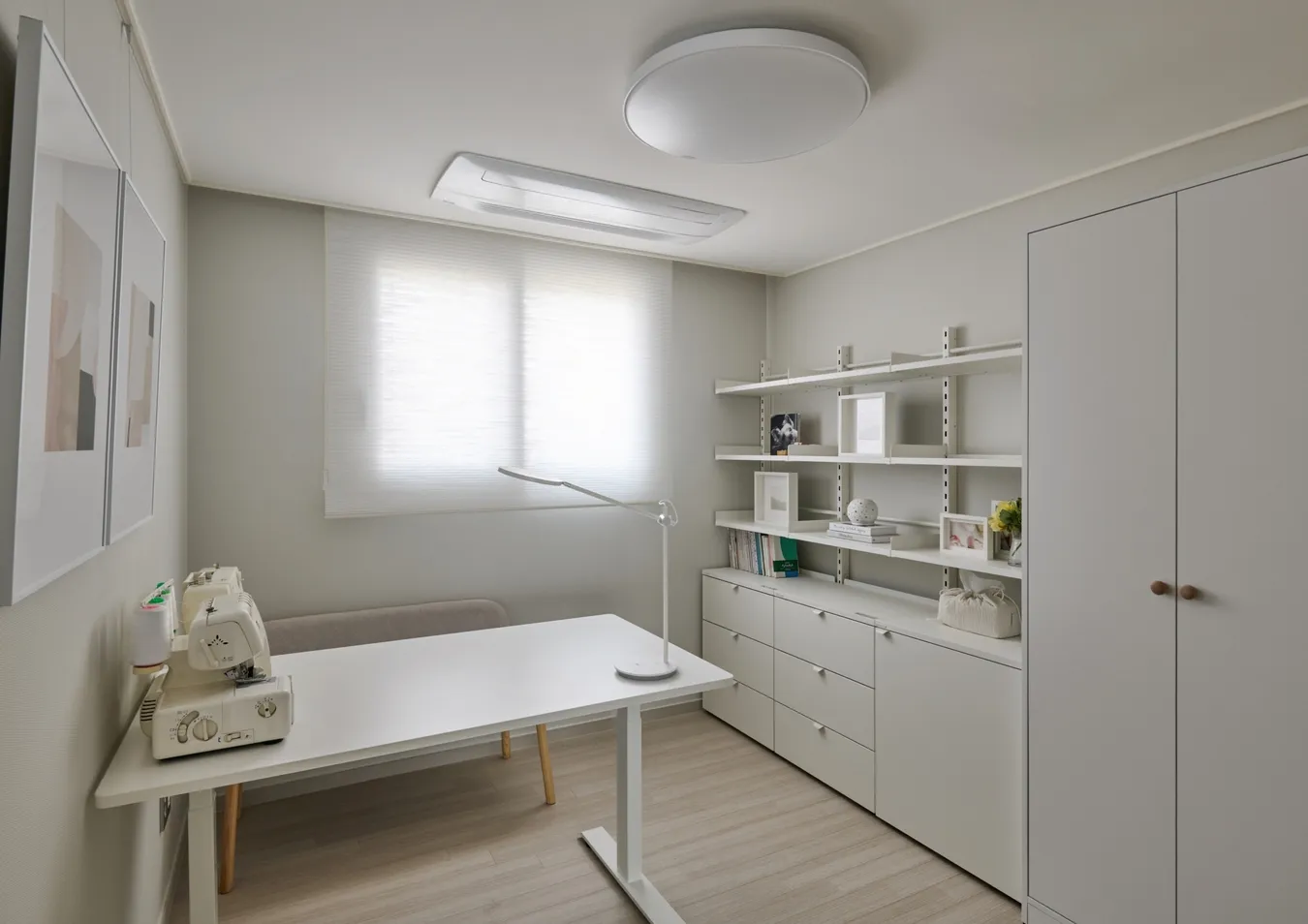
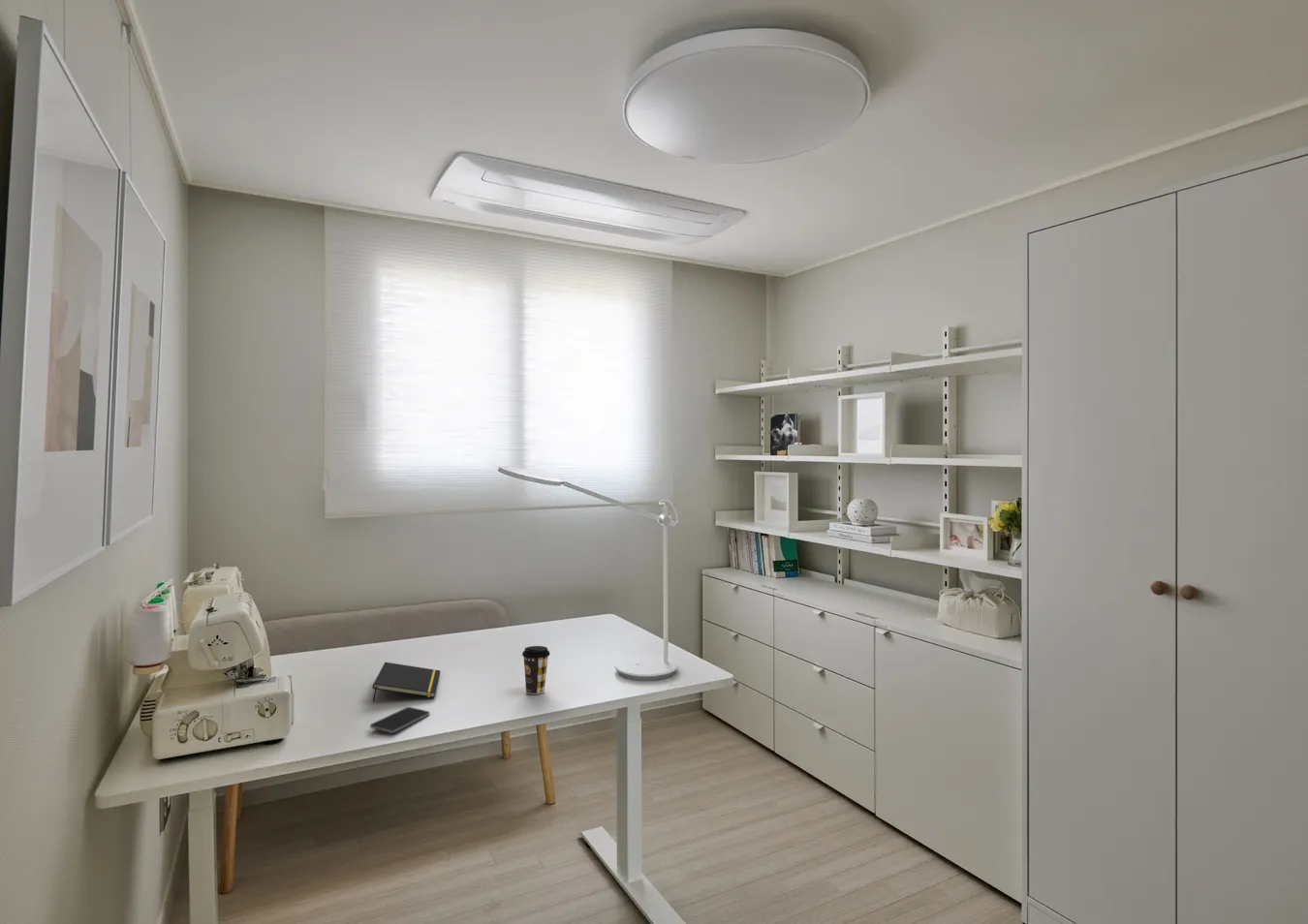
+ smartphone (400, 719)
+ notepad (408, 679)
+ coffee cup (535, 669)
